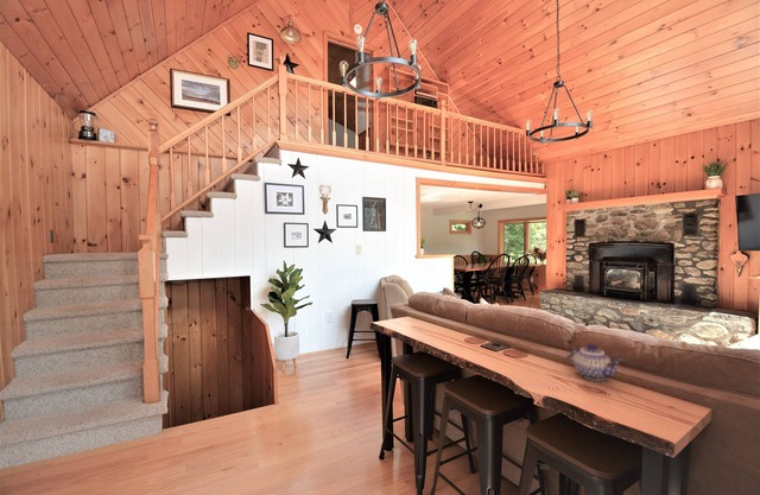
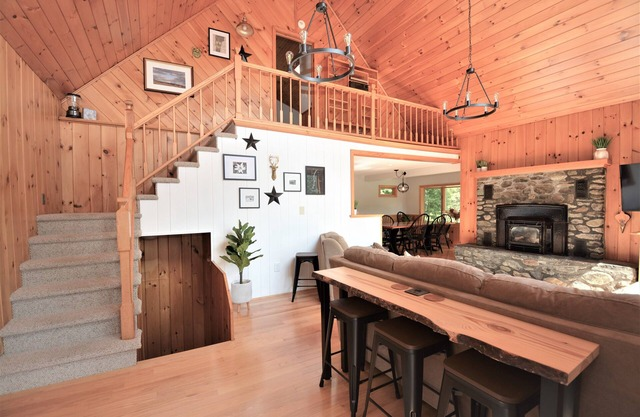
- teapot (593, 360)
